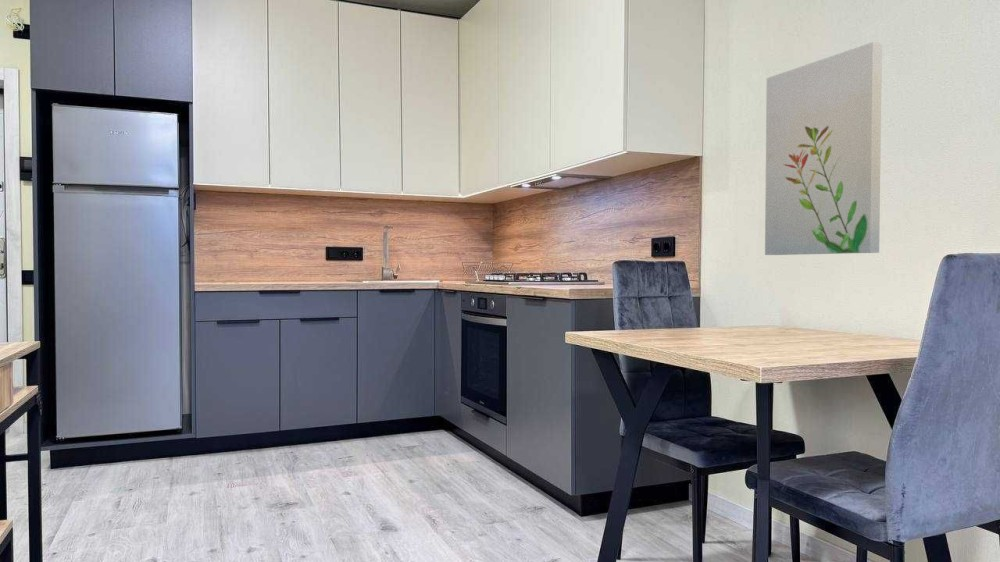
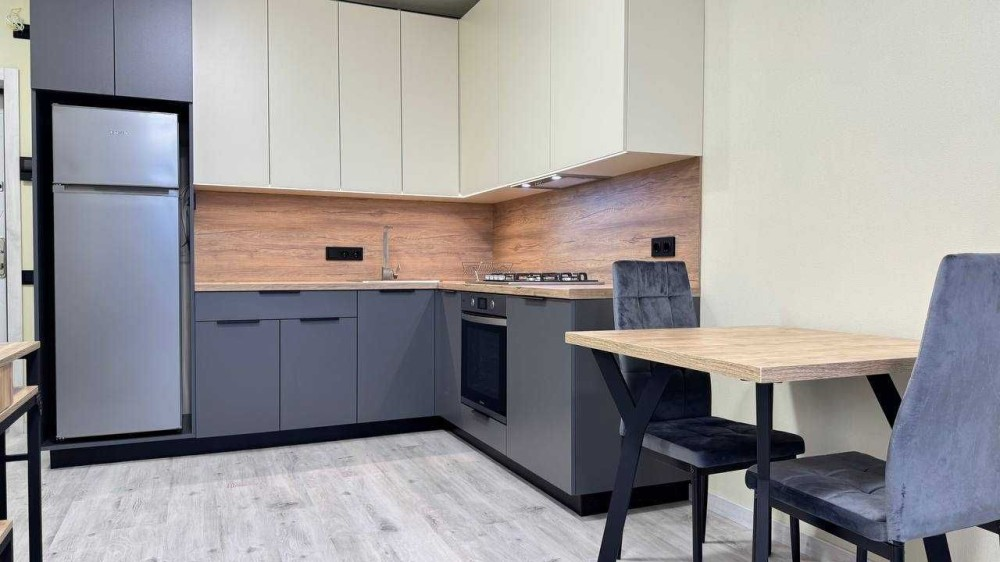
- wall art (818, 158)
